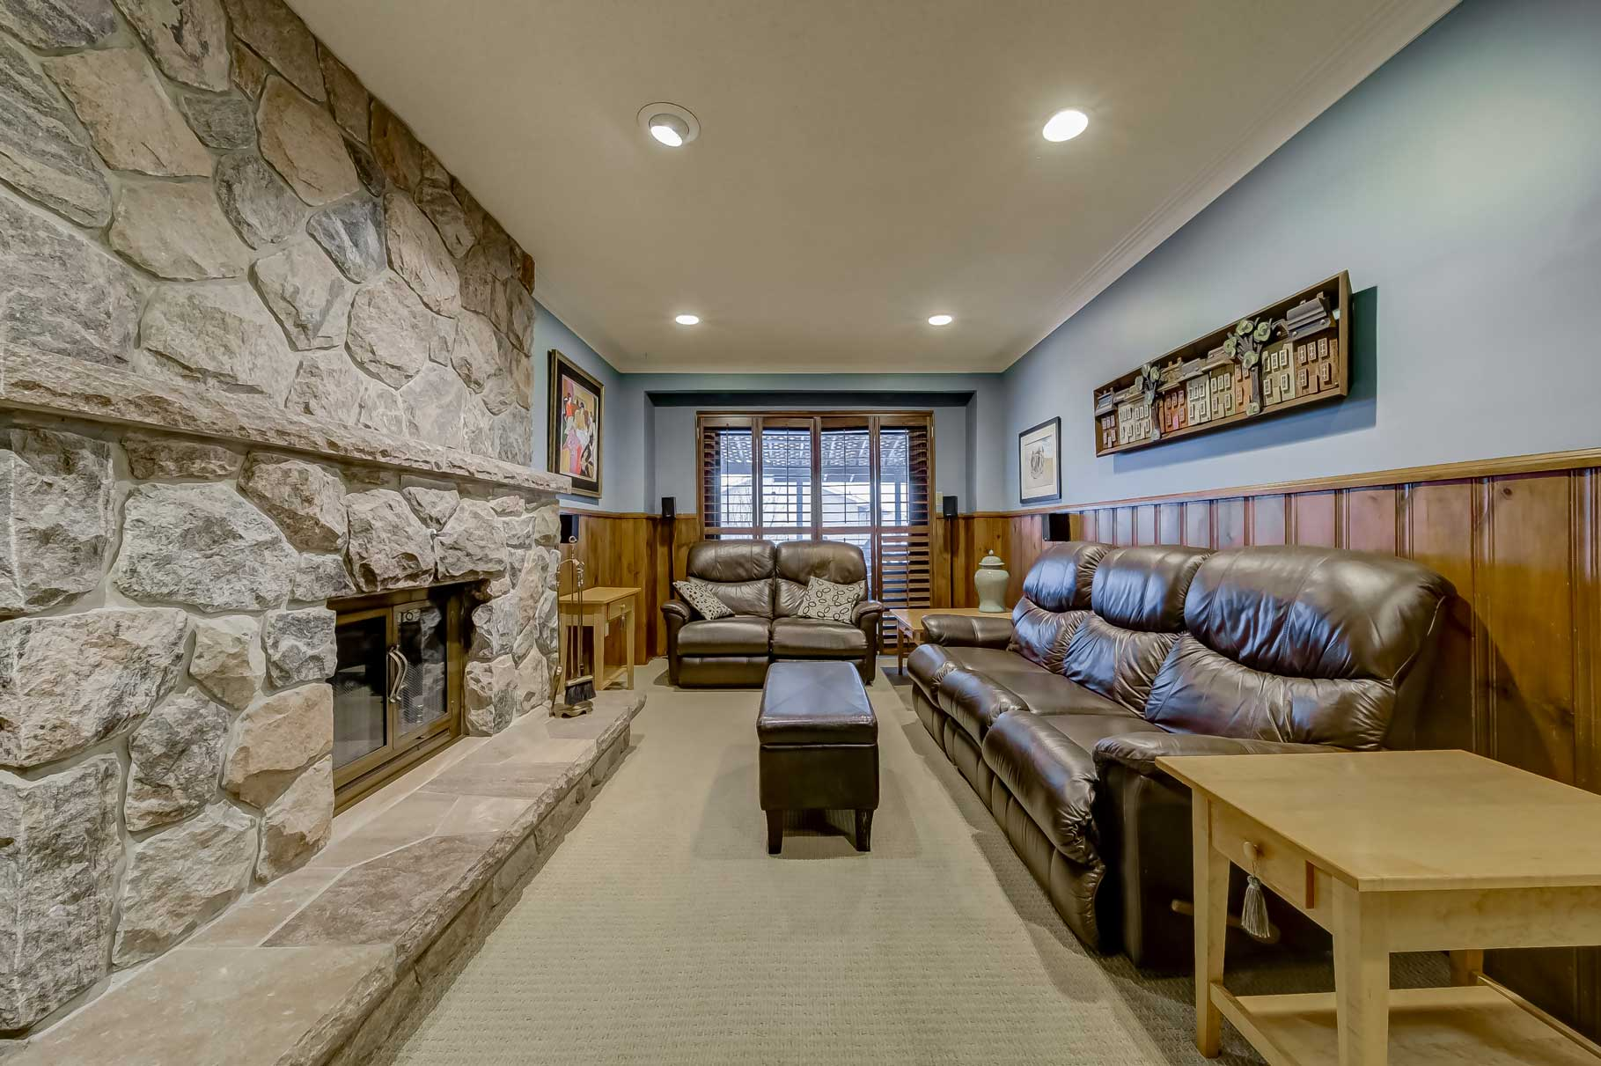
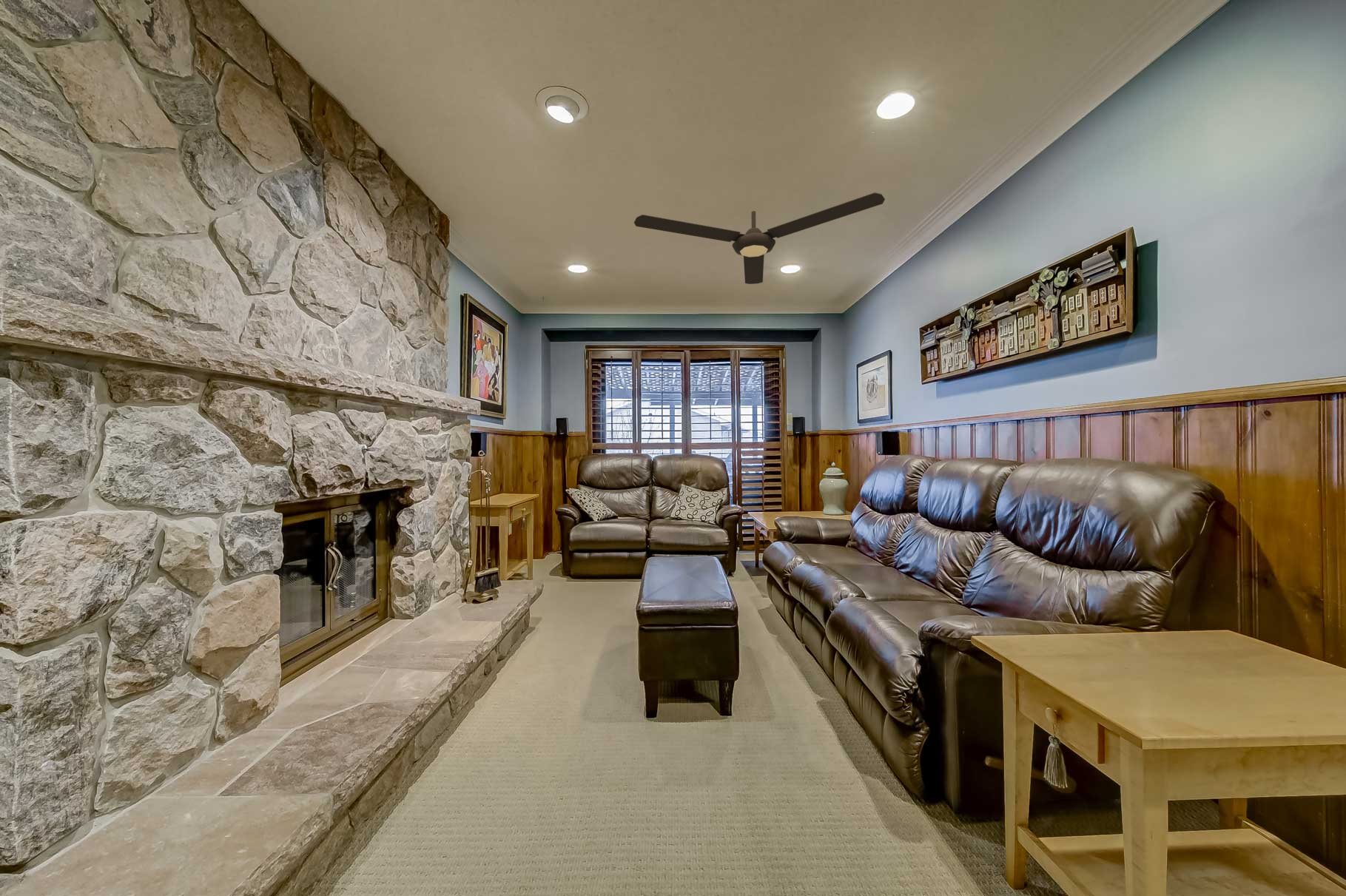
+ ceiling fan (753, 243)
